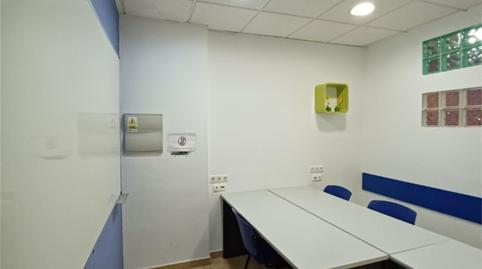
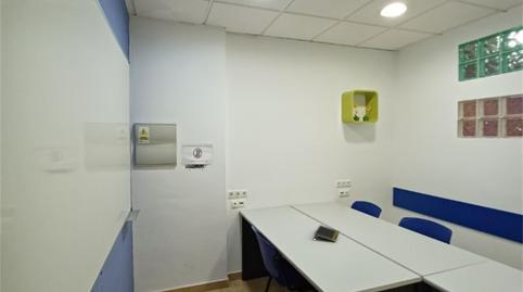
+ notepad (327, 232)
